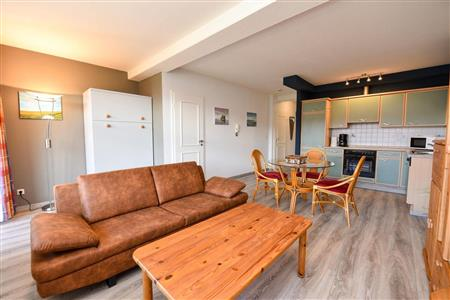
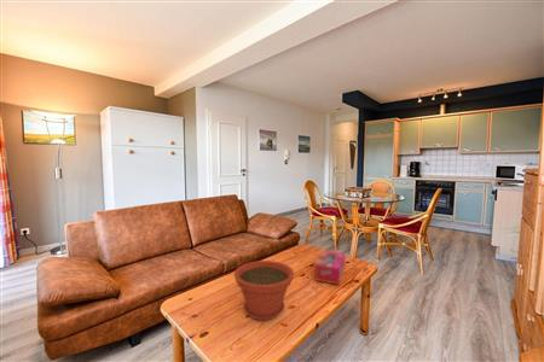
+ plant pot (264, 291)
+ tissue box (330, 265)
